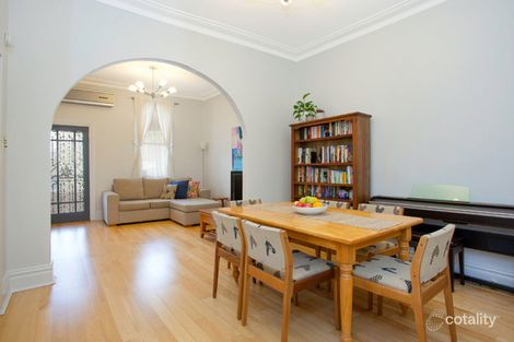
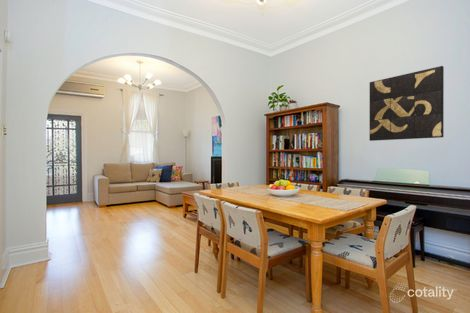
+ wall art (403, 107)
